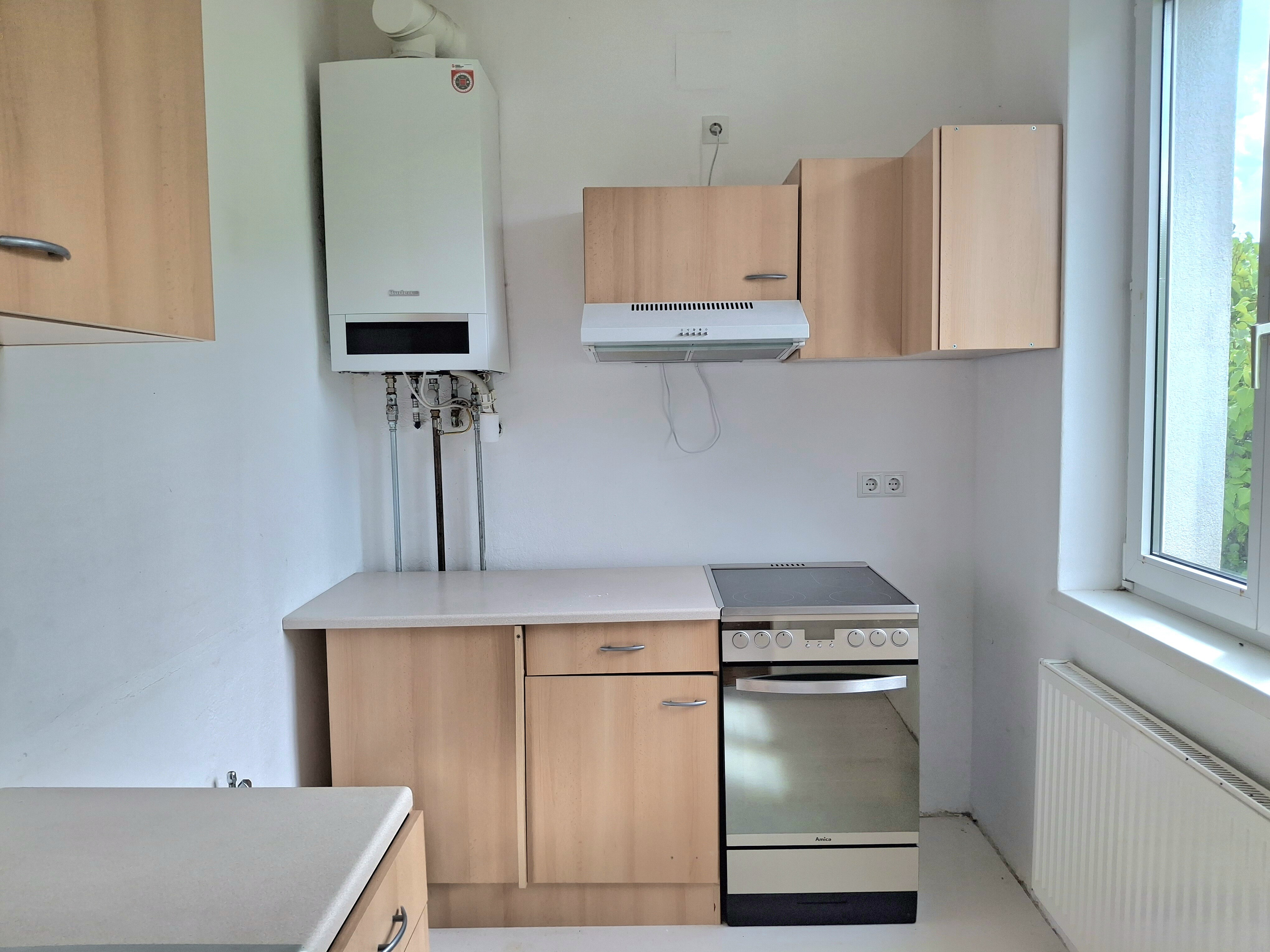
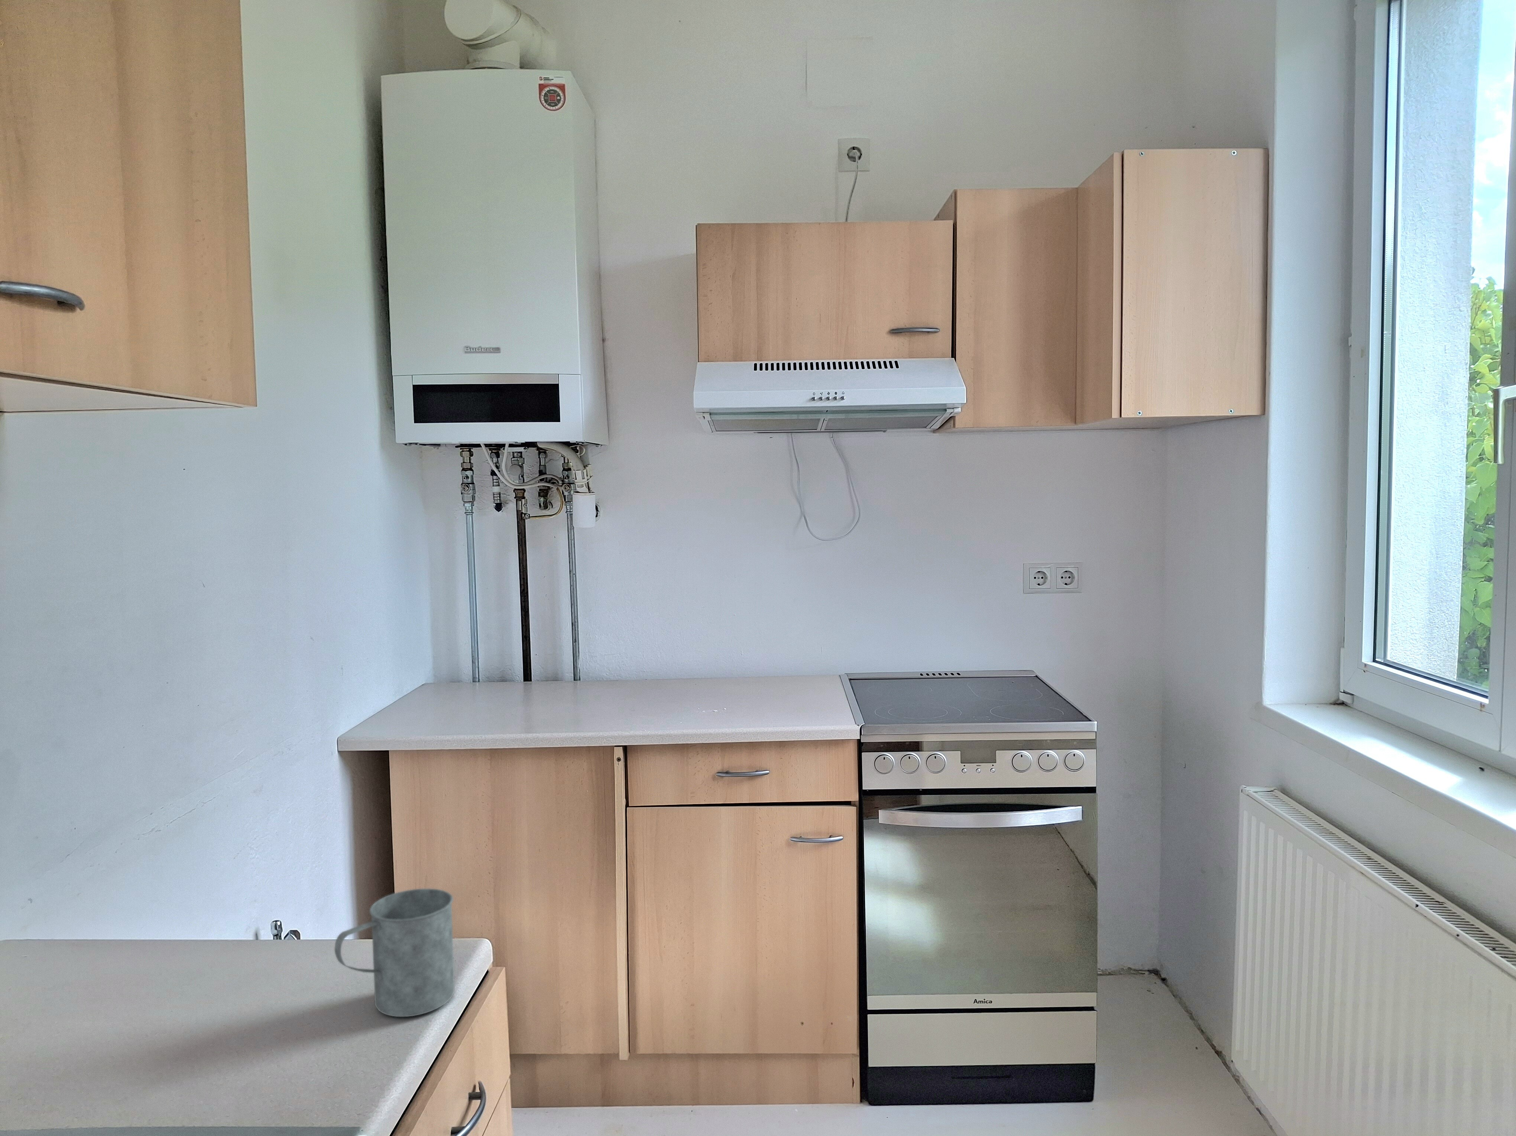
+ mug (396, 958)
